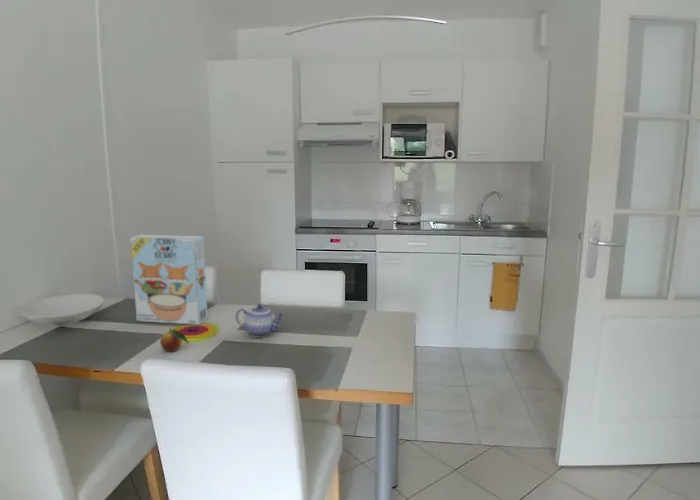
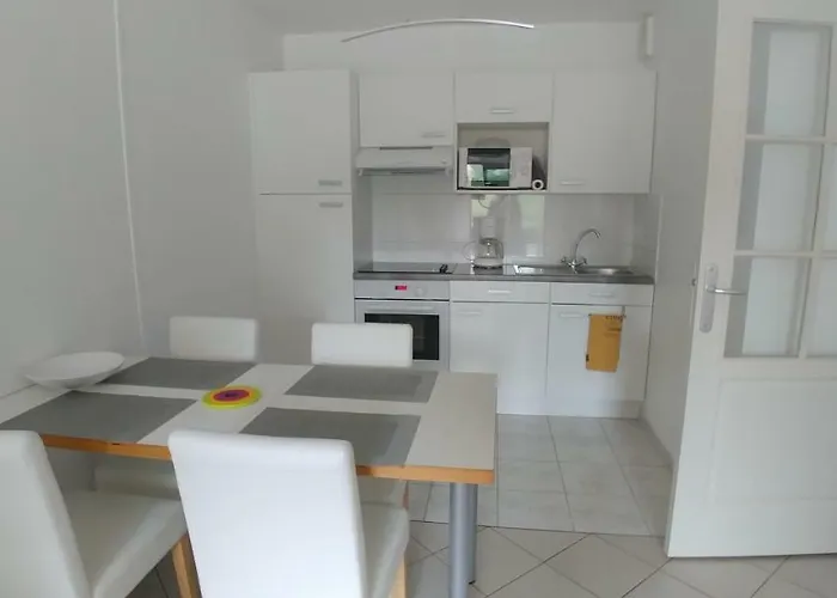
- cereal box (169, 279)
- fruit (175, 338)
- teapot (260, 319)
